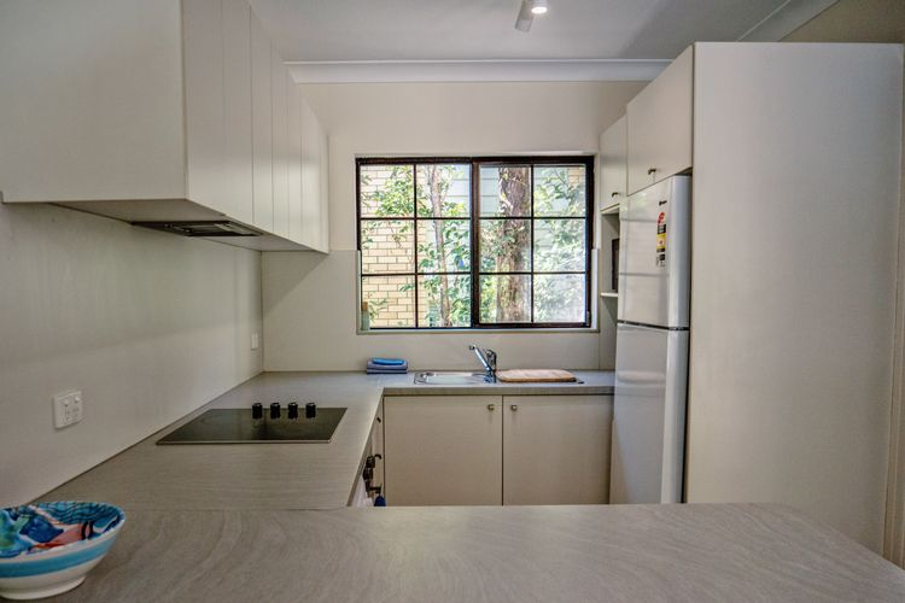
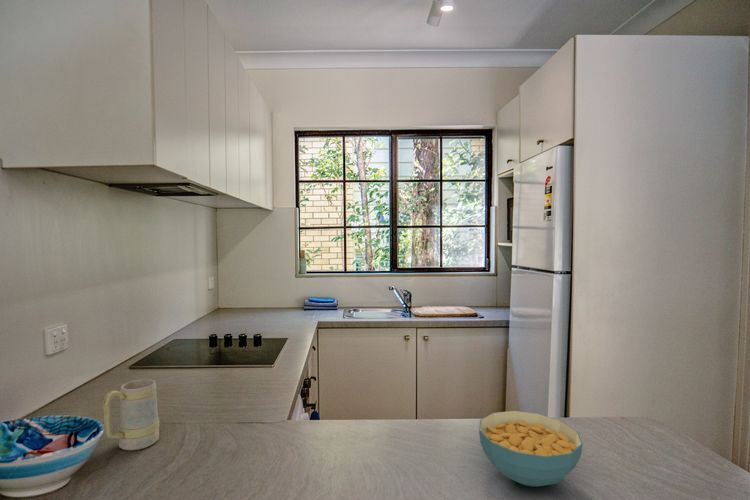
+ mug (130, 415)
+ cereal bowl (527, 454)
